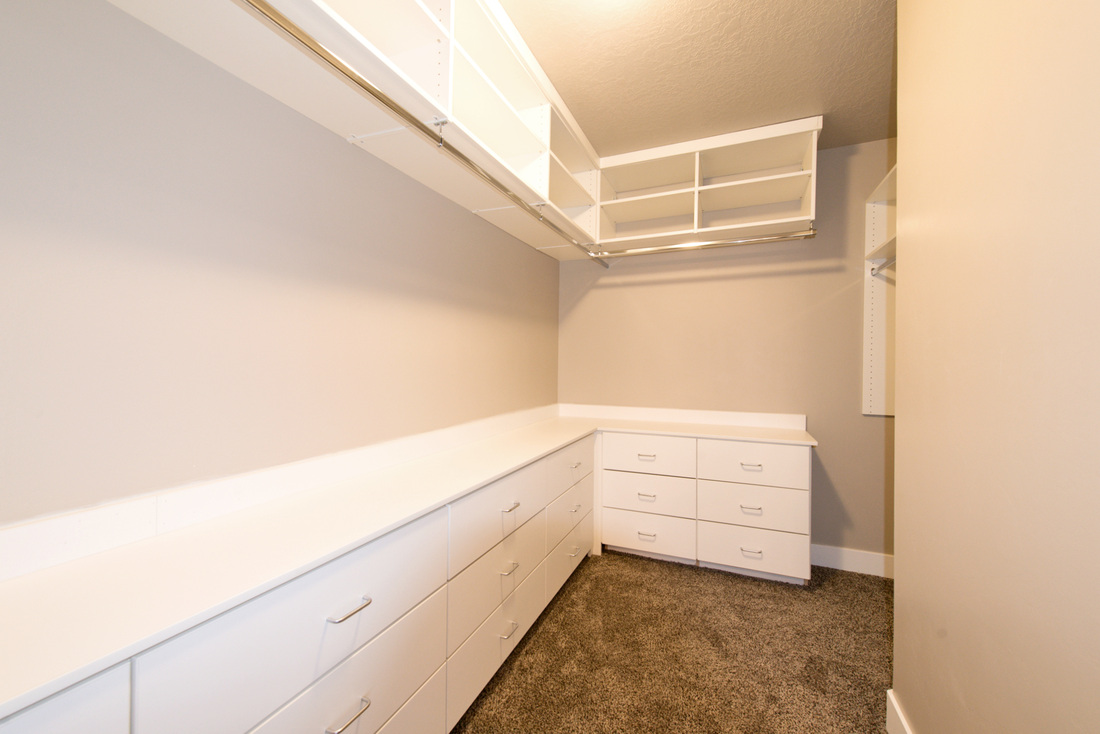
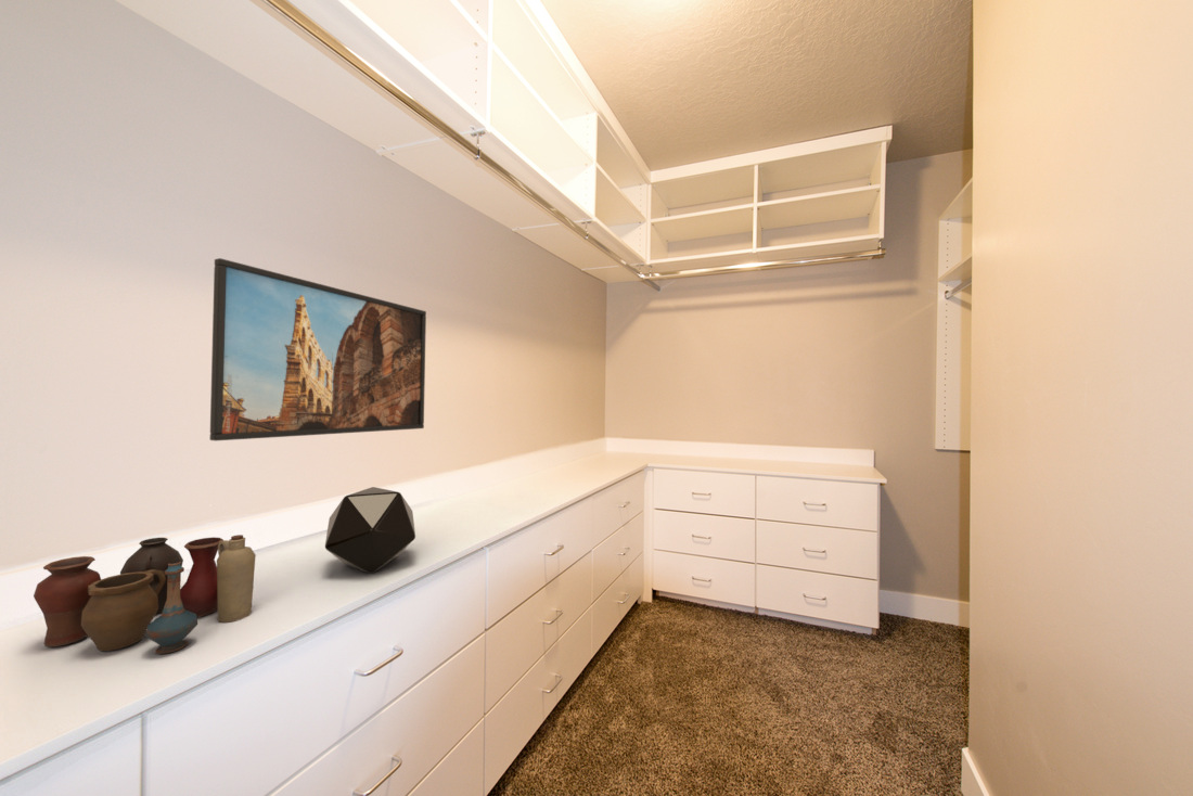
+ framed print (341, 361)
+ vase (155, 585)
+ decorative tray (372, 527)
